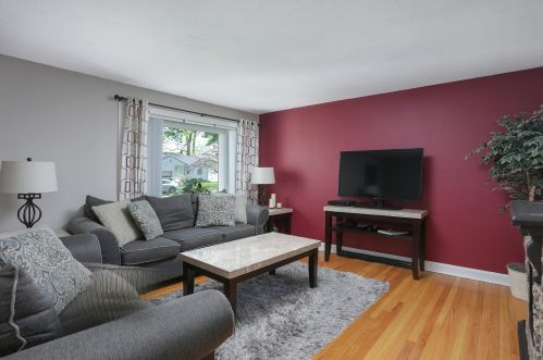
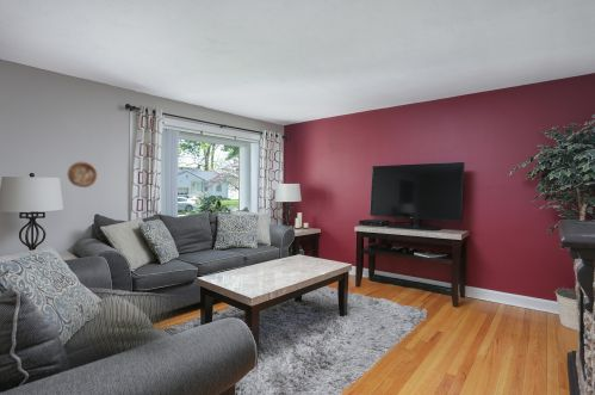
+ portrait medallion (82, 174)
